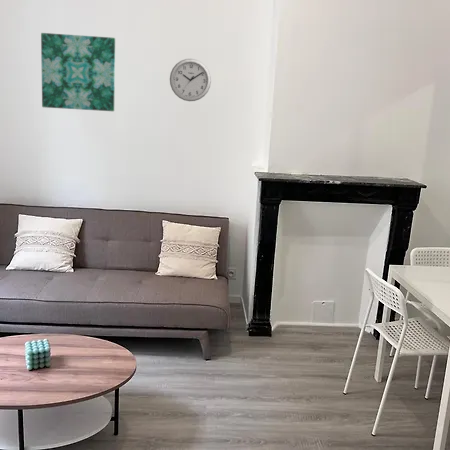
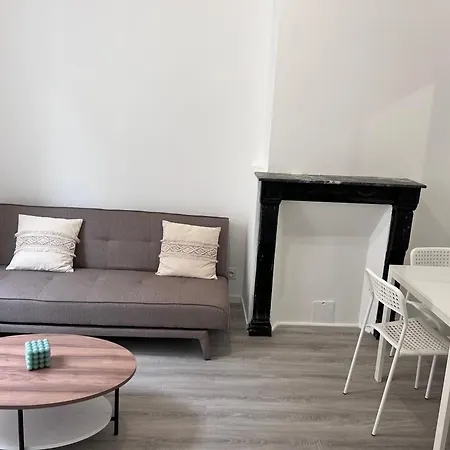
- wall clock (190, 80)
- wall art (78, 72)
